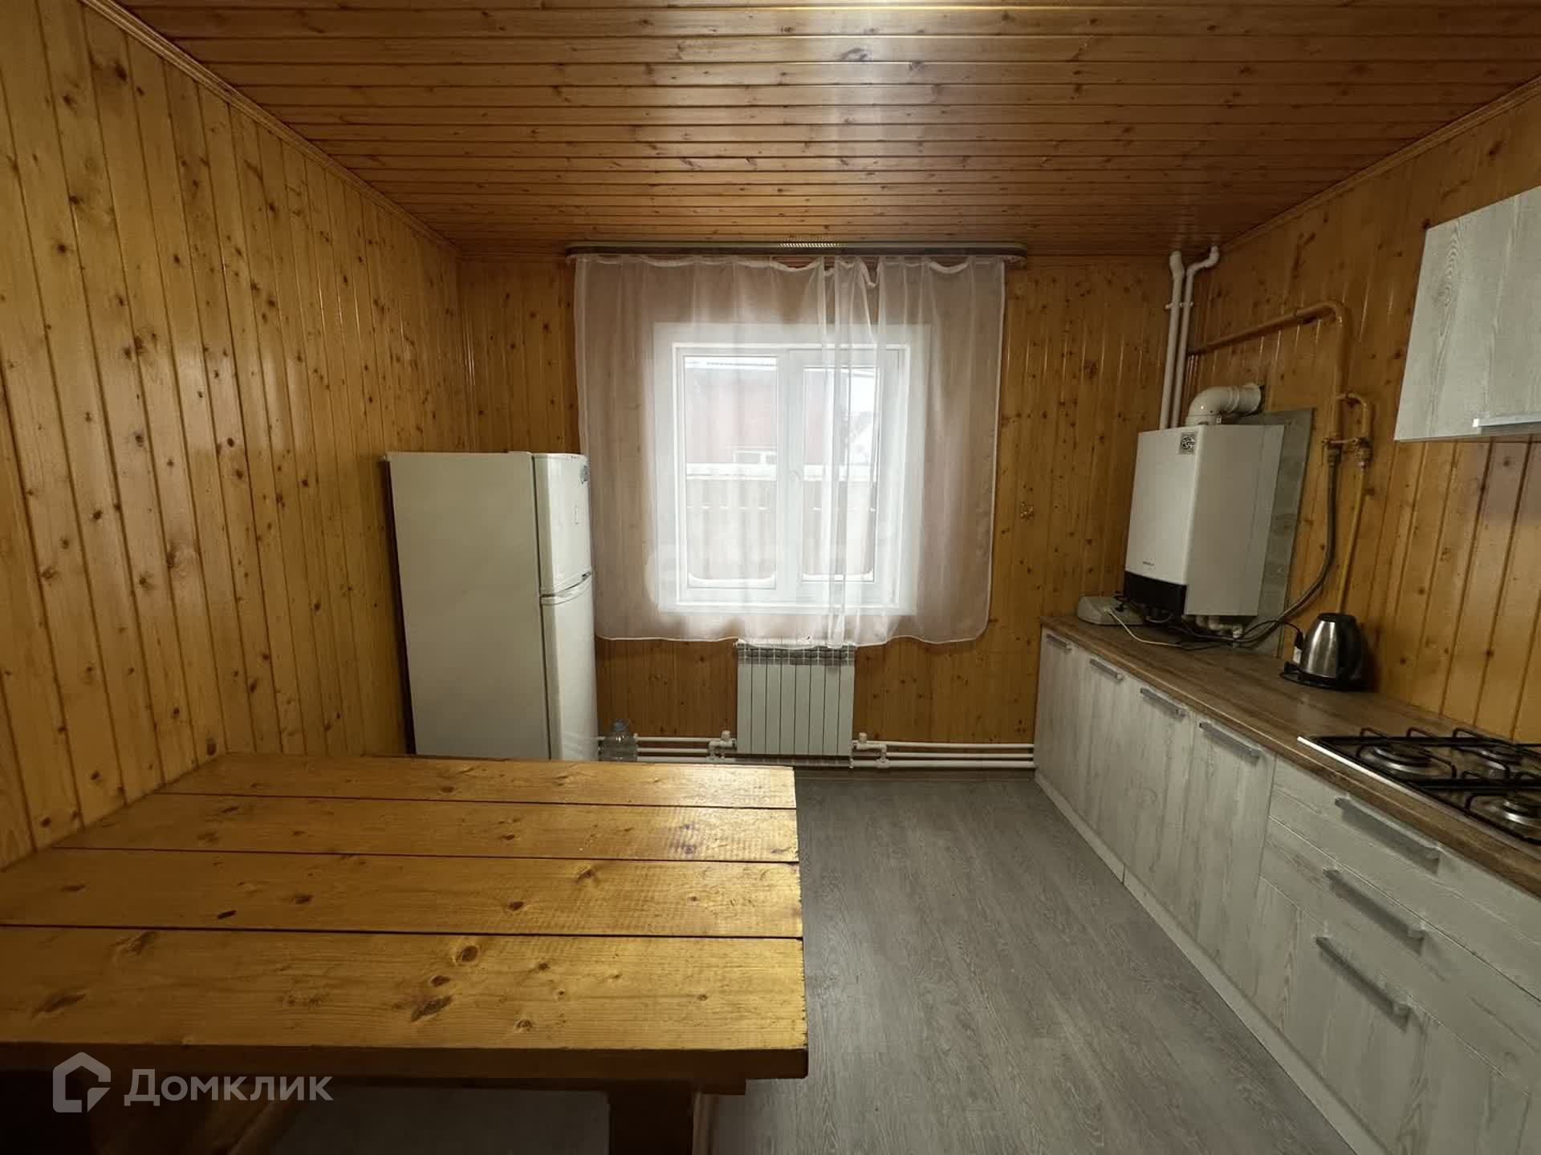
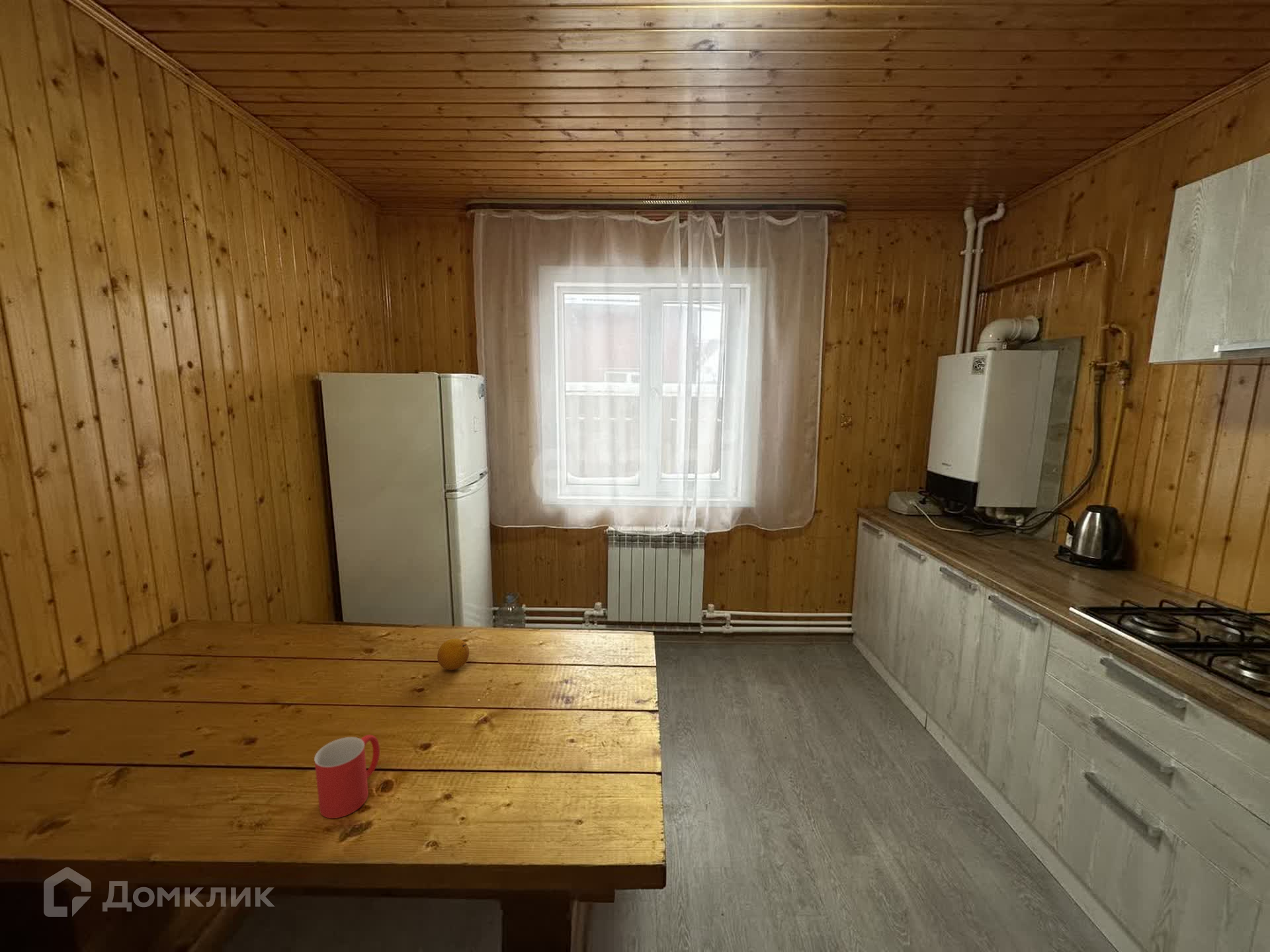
+ fruit (453, 654)
+ mug (353, 768)
